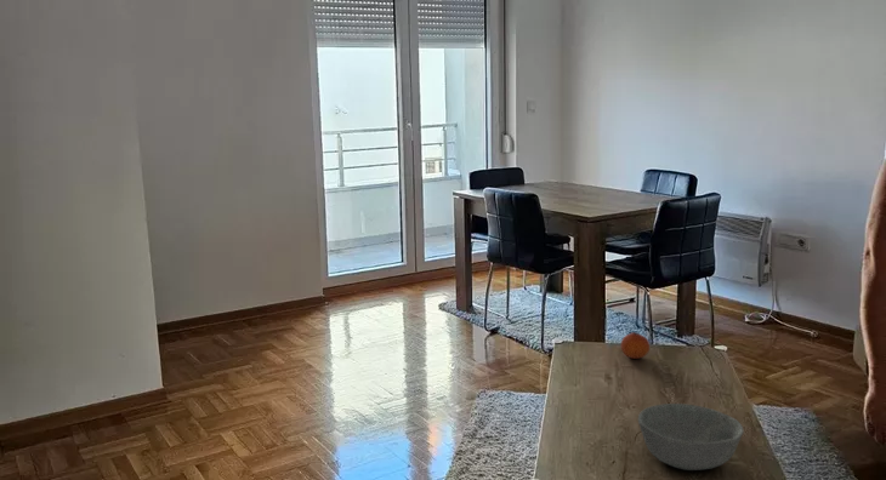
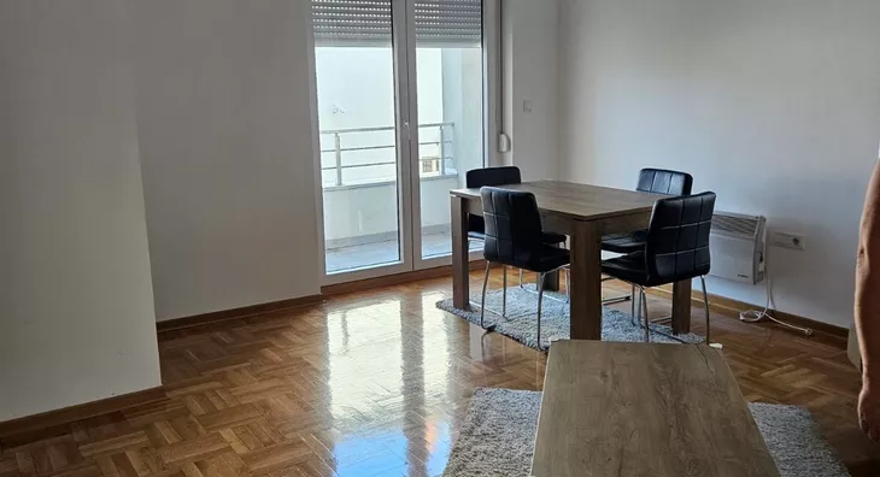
- fruit (635, 344)
- bowl (689, 440)
